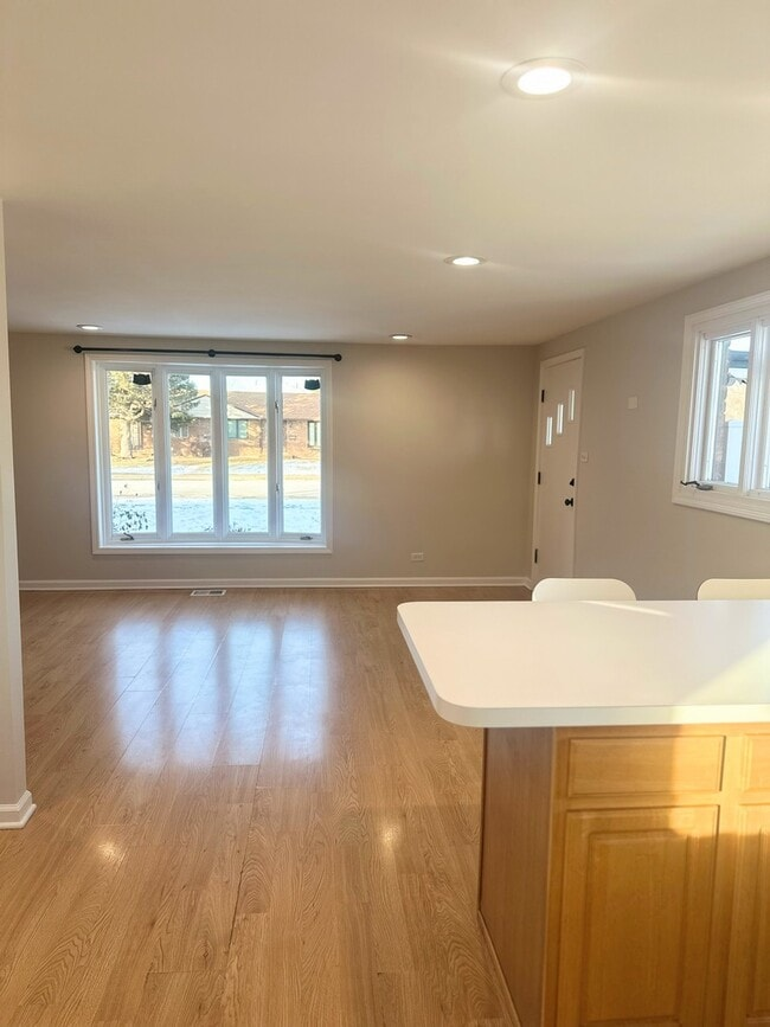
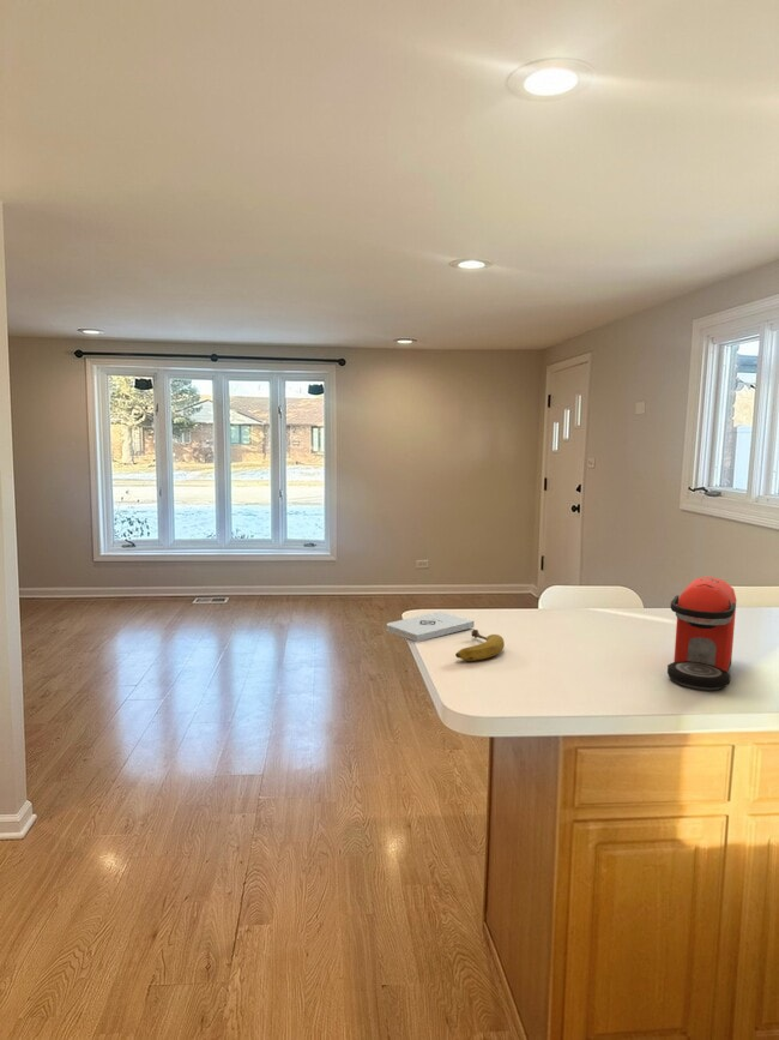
+ notepad (429, 625)
+ coffee maker (703, 627)
+ fruit (475, 645)
